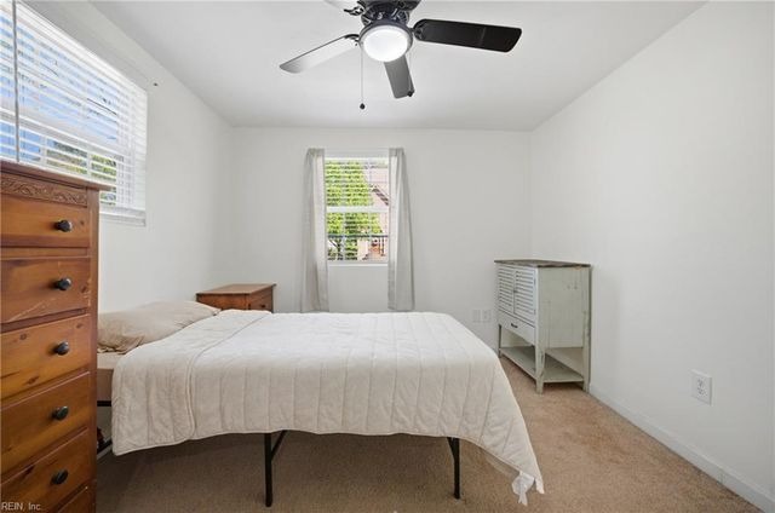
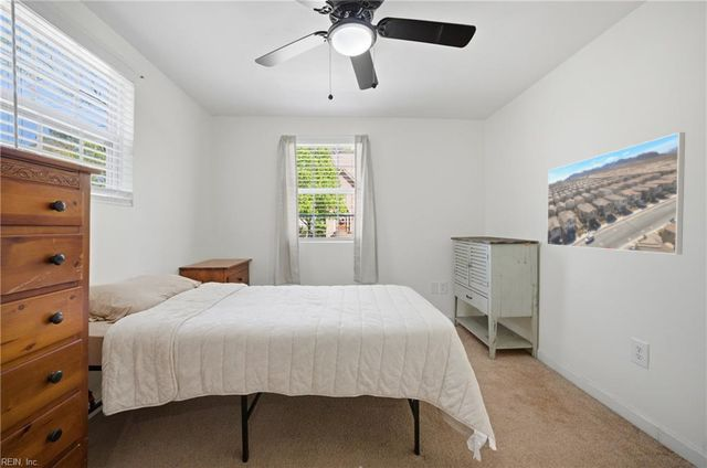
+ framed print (599, 202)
